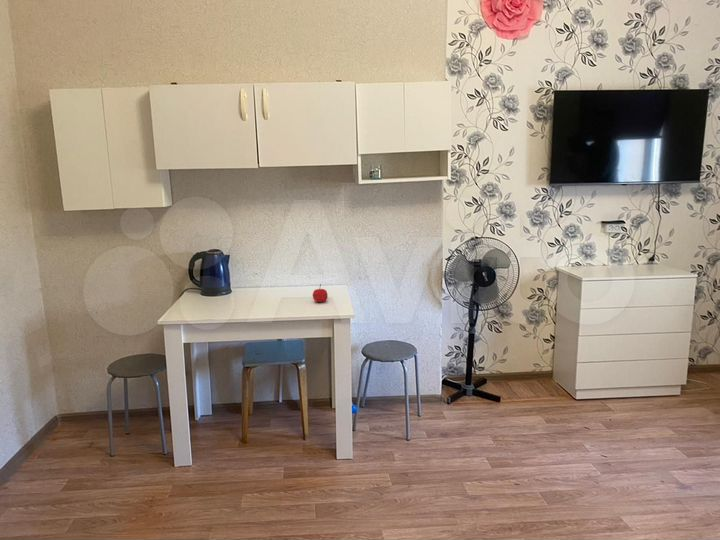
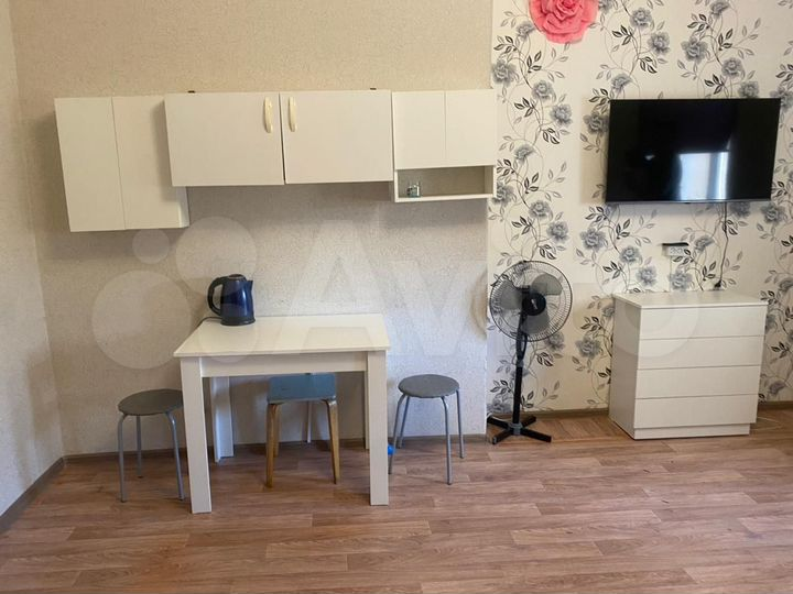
- fruit (320, 292)
